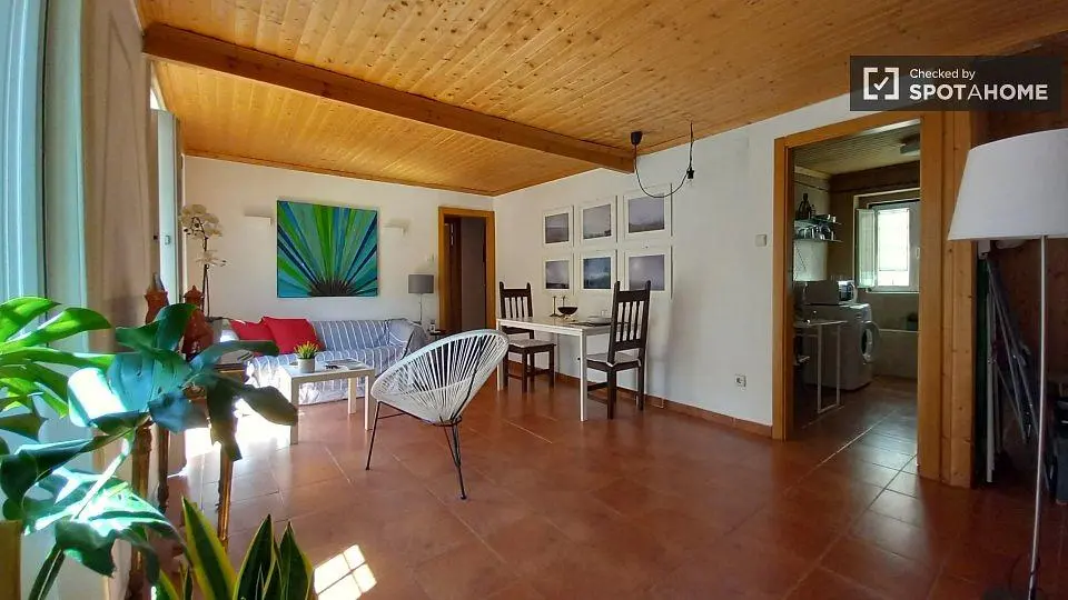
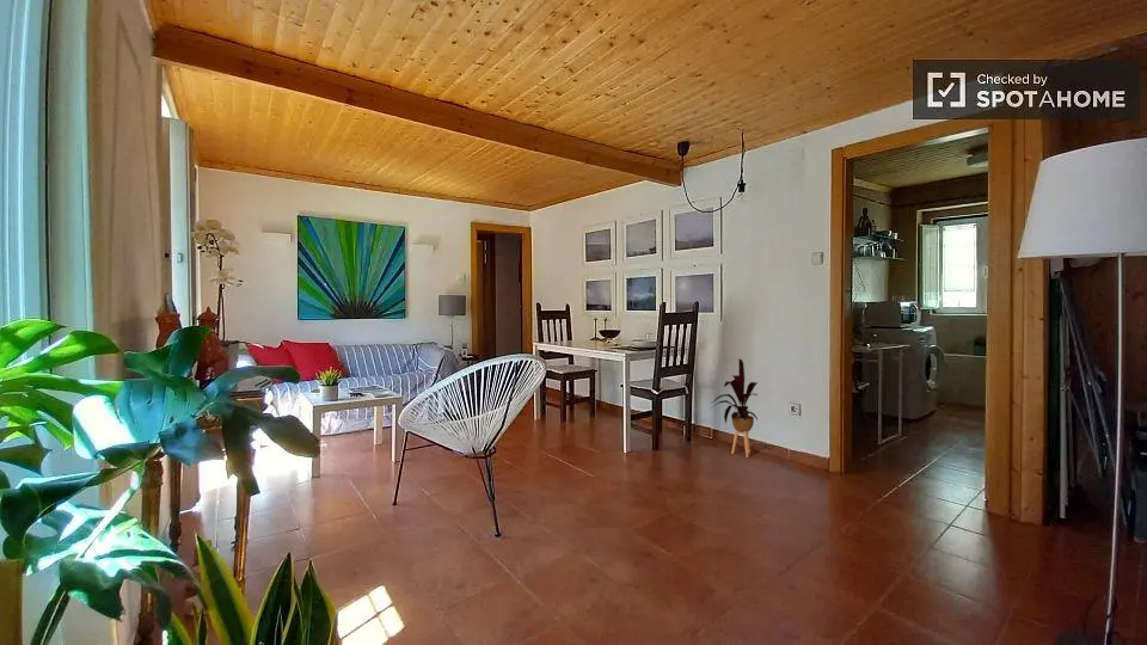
+ house plant (736, 405)
